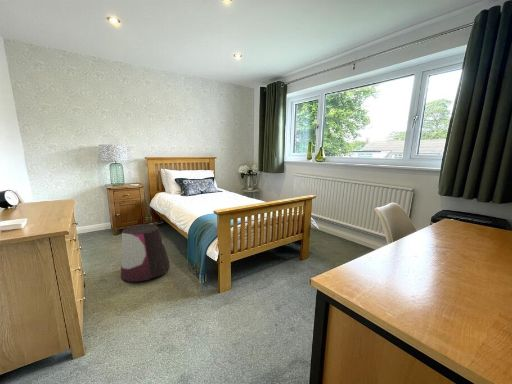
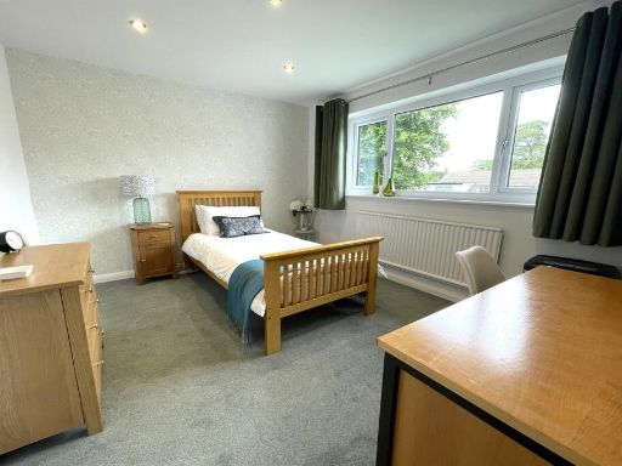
- stool (144, 249)
